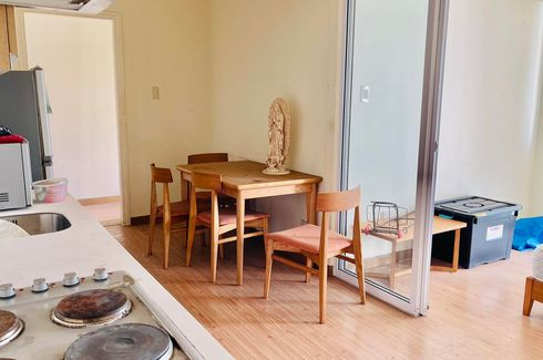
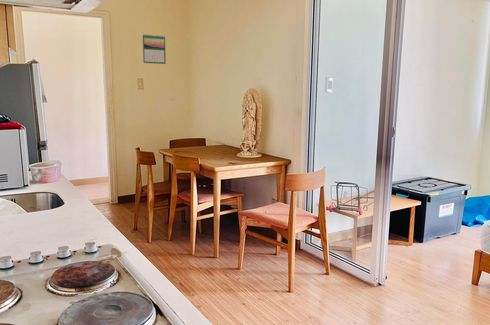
+ calendar (154, 49)
